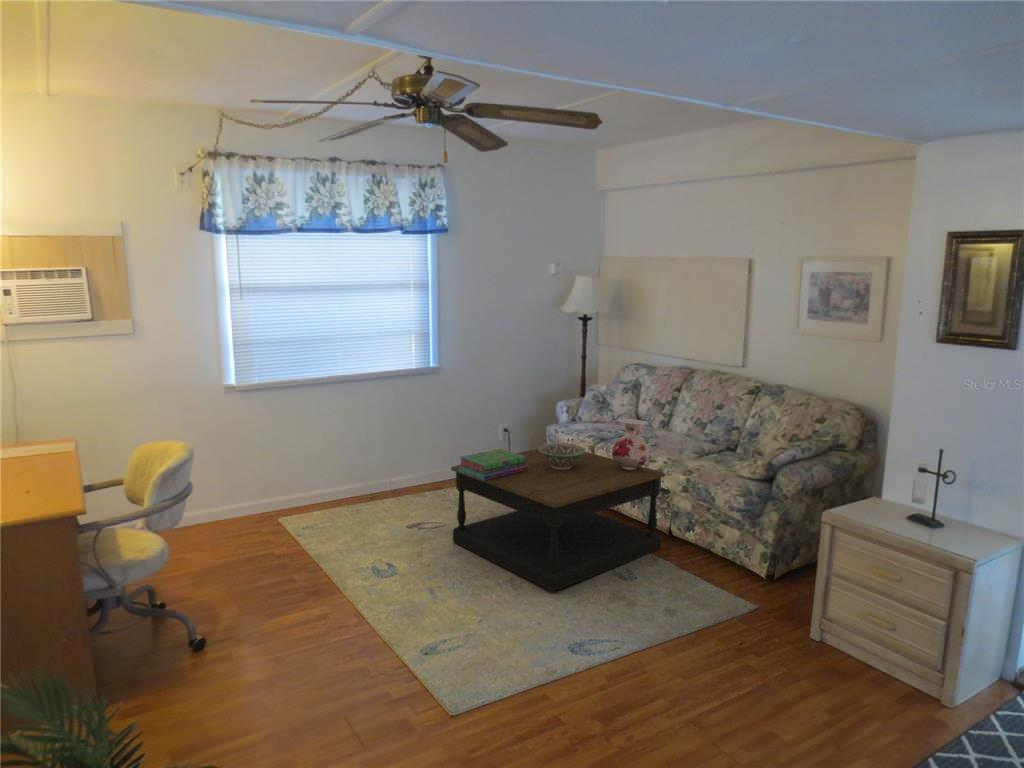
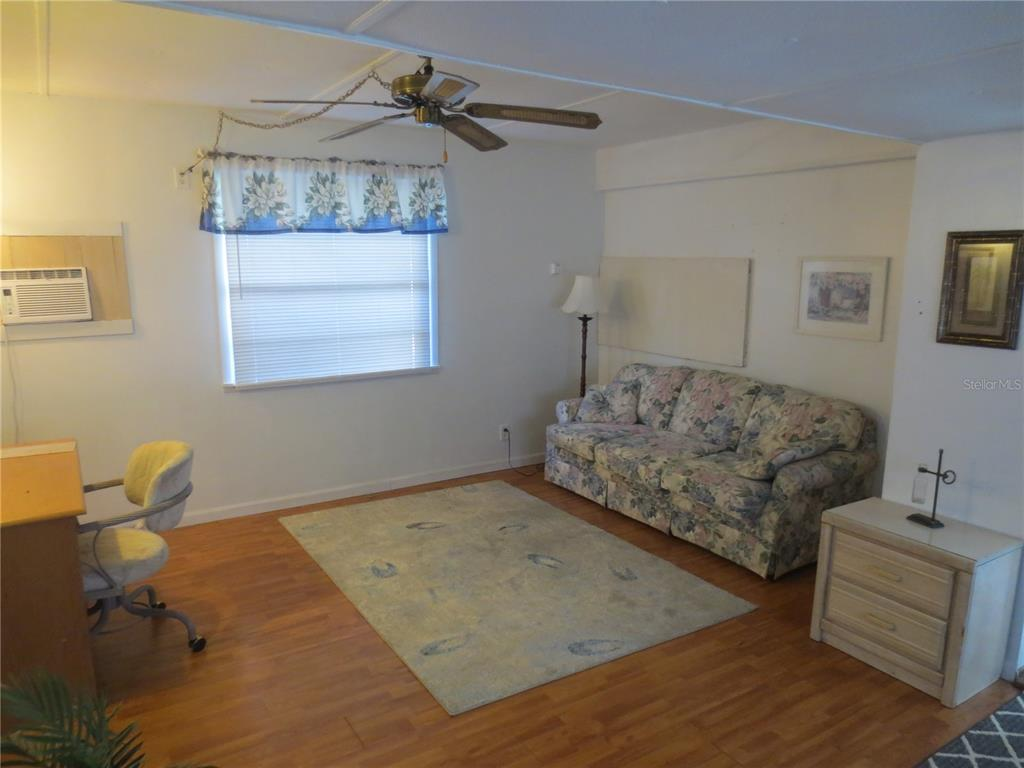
- stack of books (492, 463)
- coffee table (556, 507)
- vase (630, 445)
- decorative bowl (561, 457)
